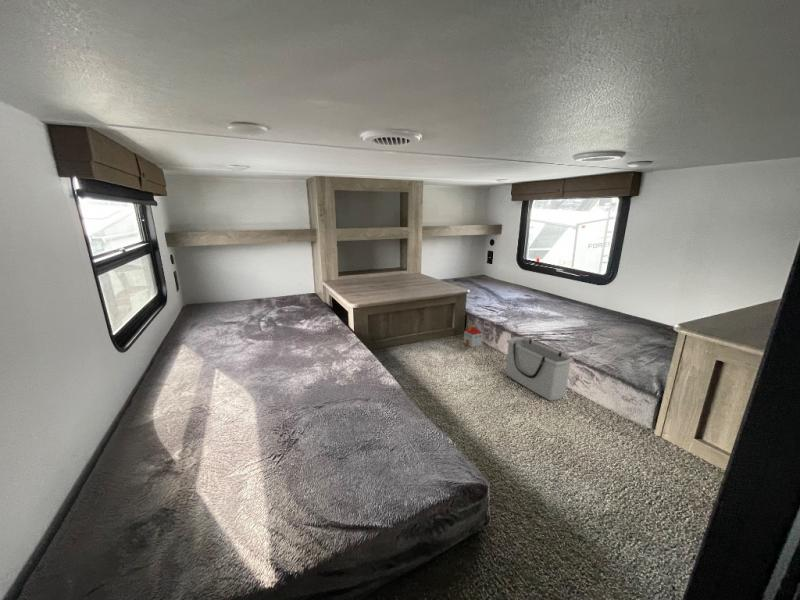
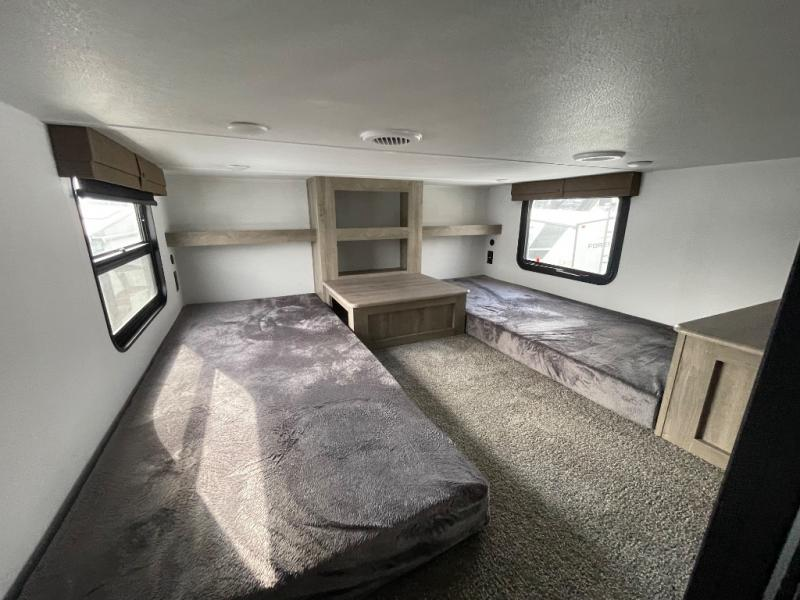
- toy house (473, 334)
- storage bin (535, 366)
